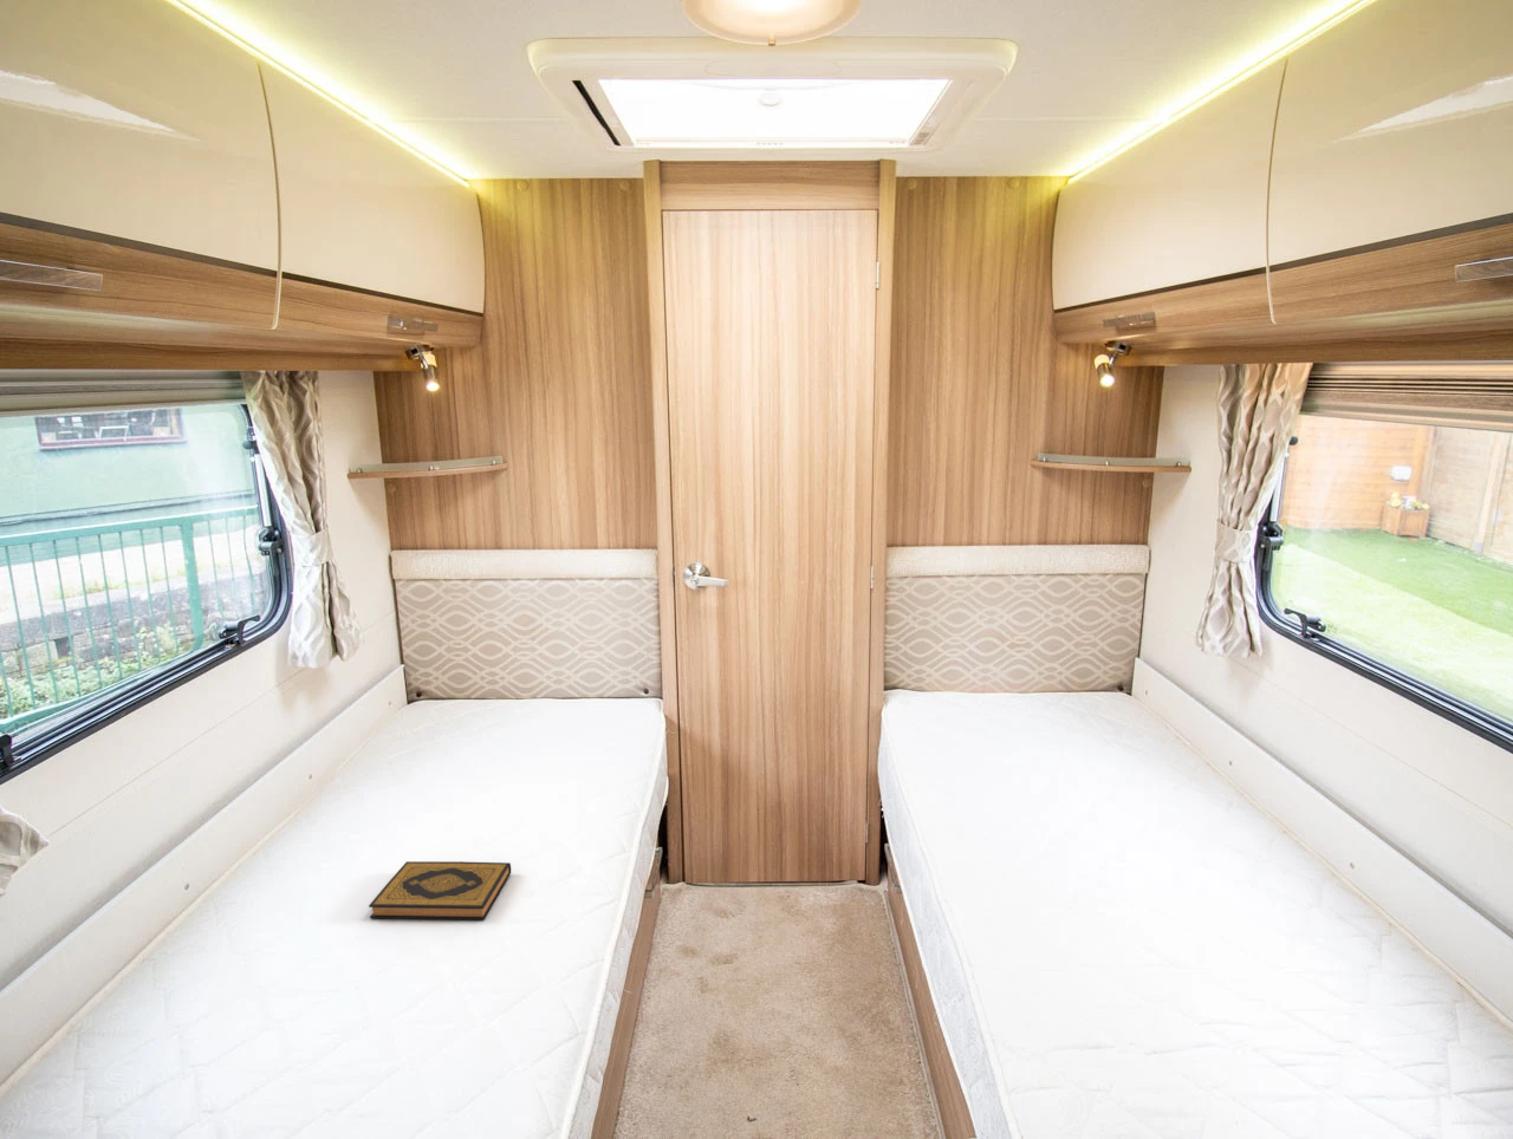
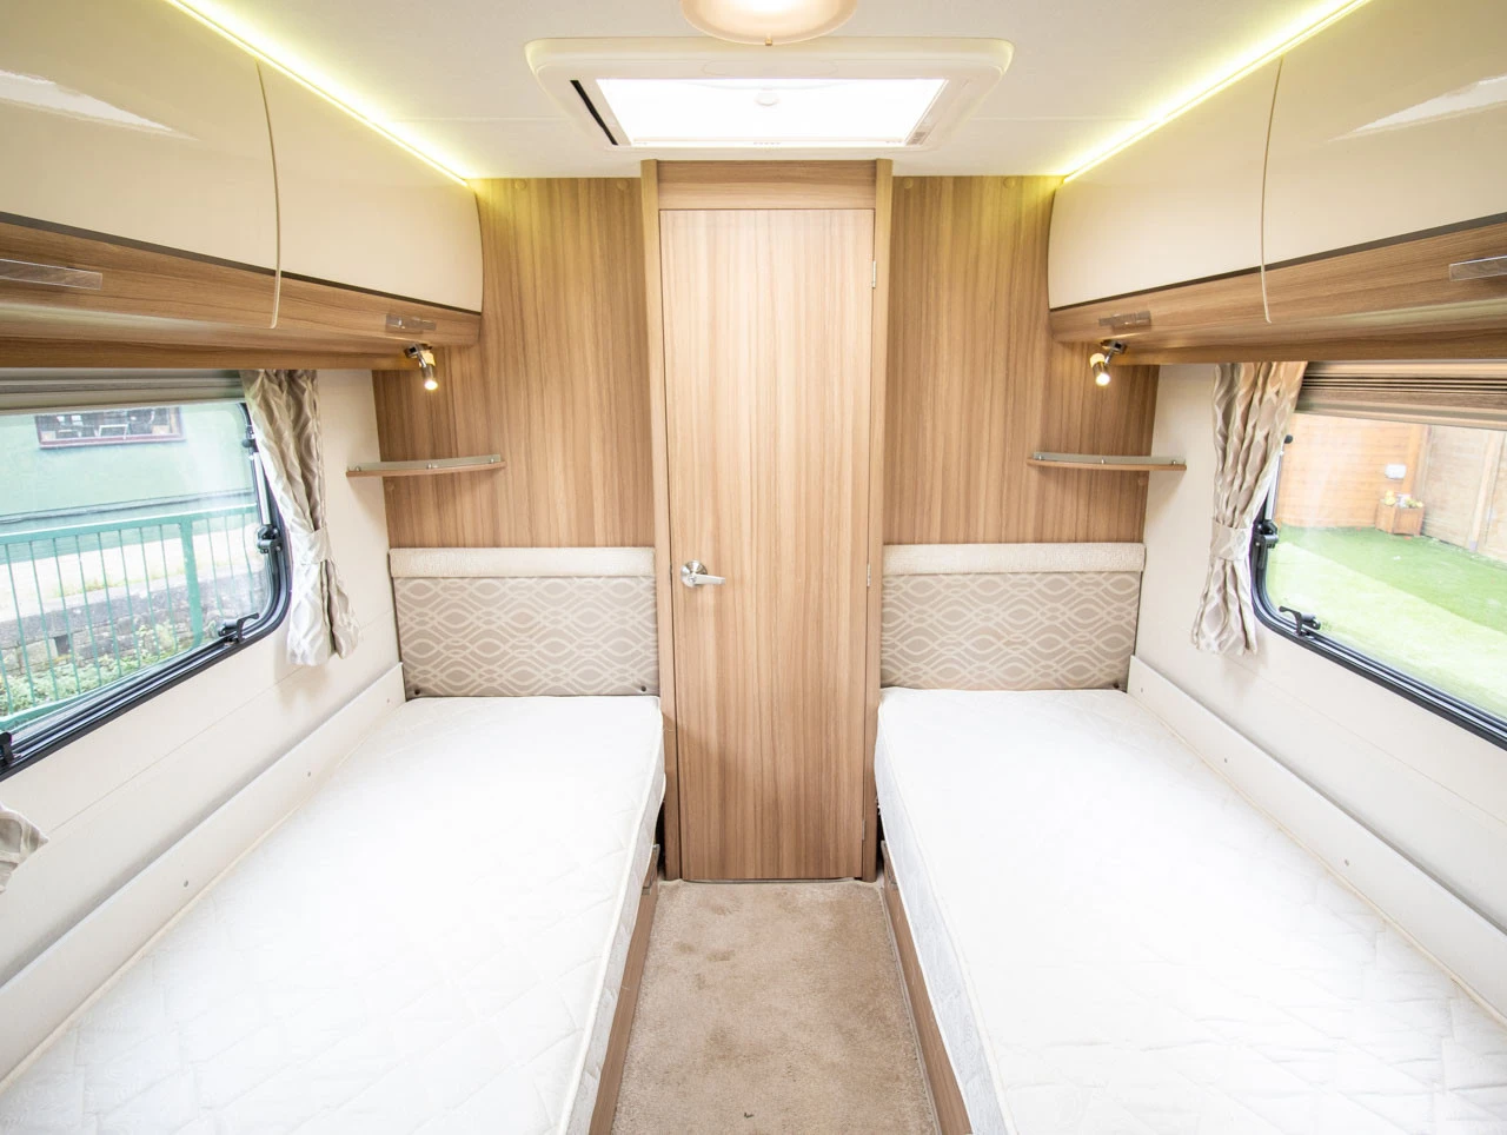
- hardback book (443, 889)
